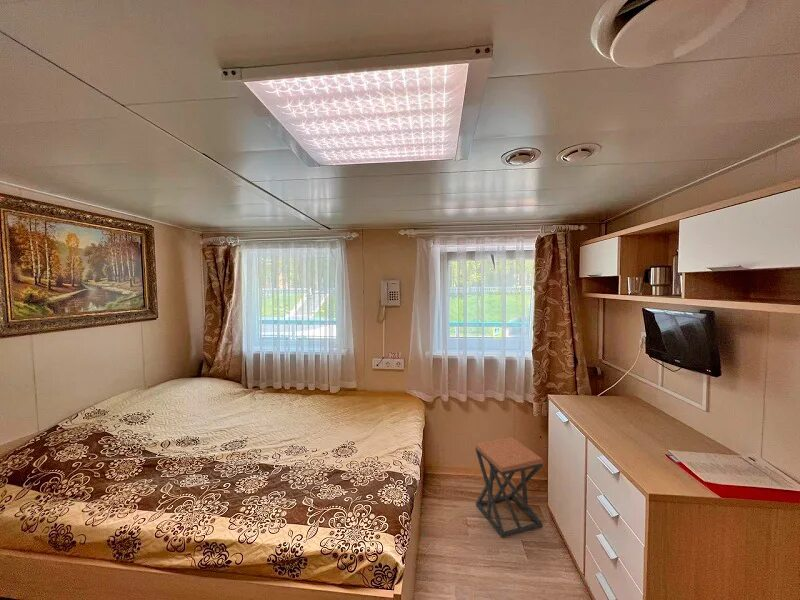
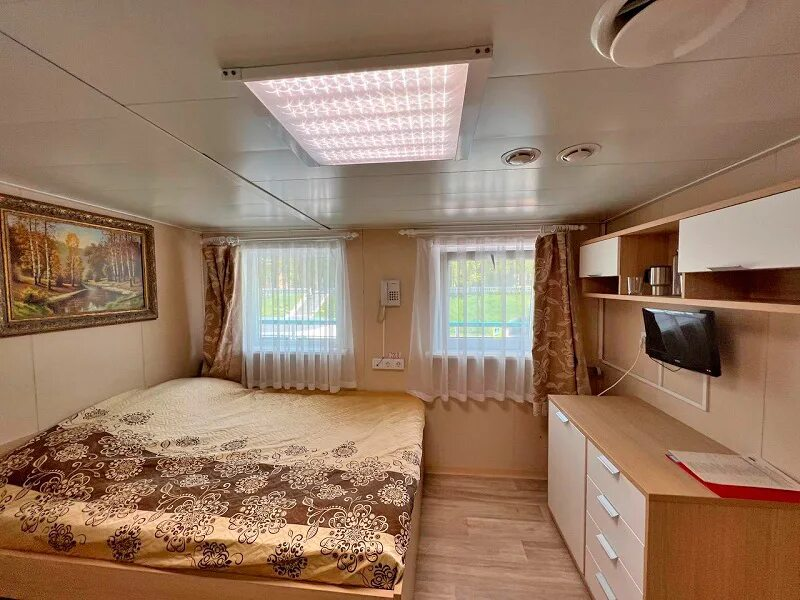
- stool (507, 483)
